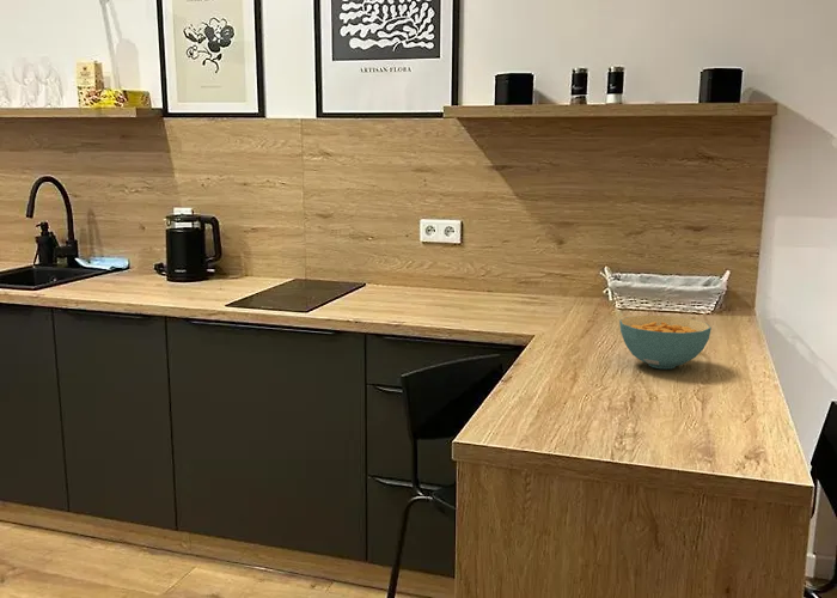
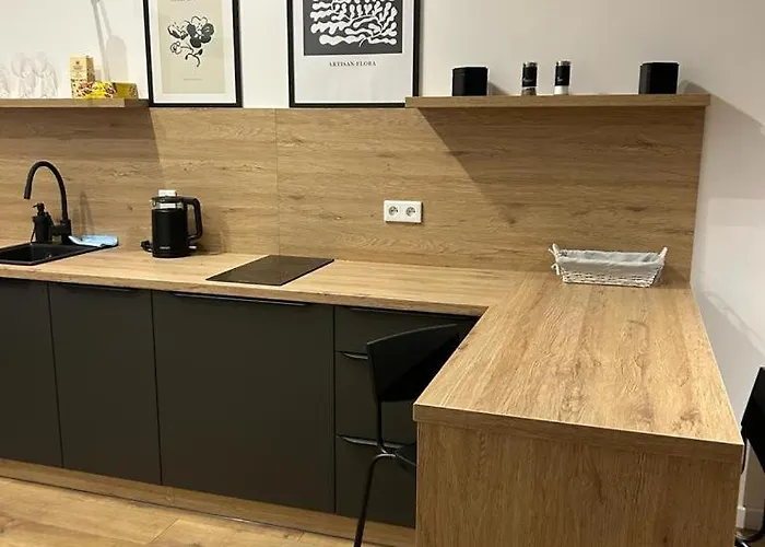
- cereal bowl (662, 344)
